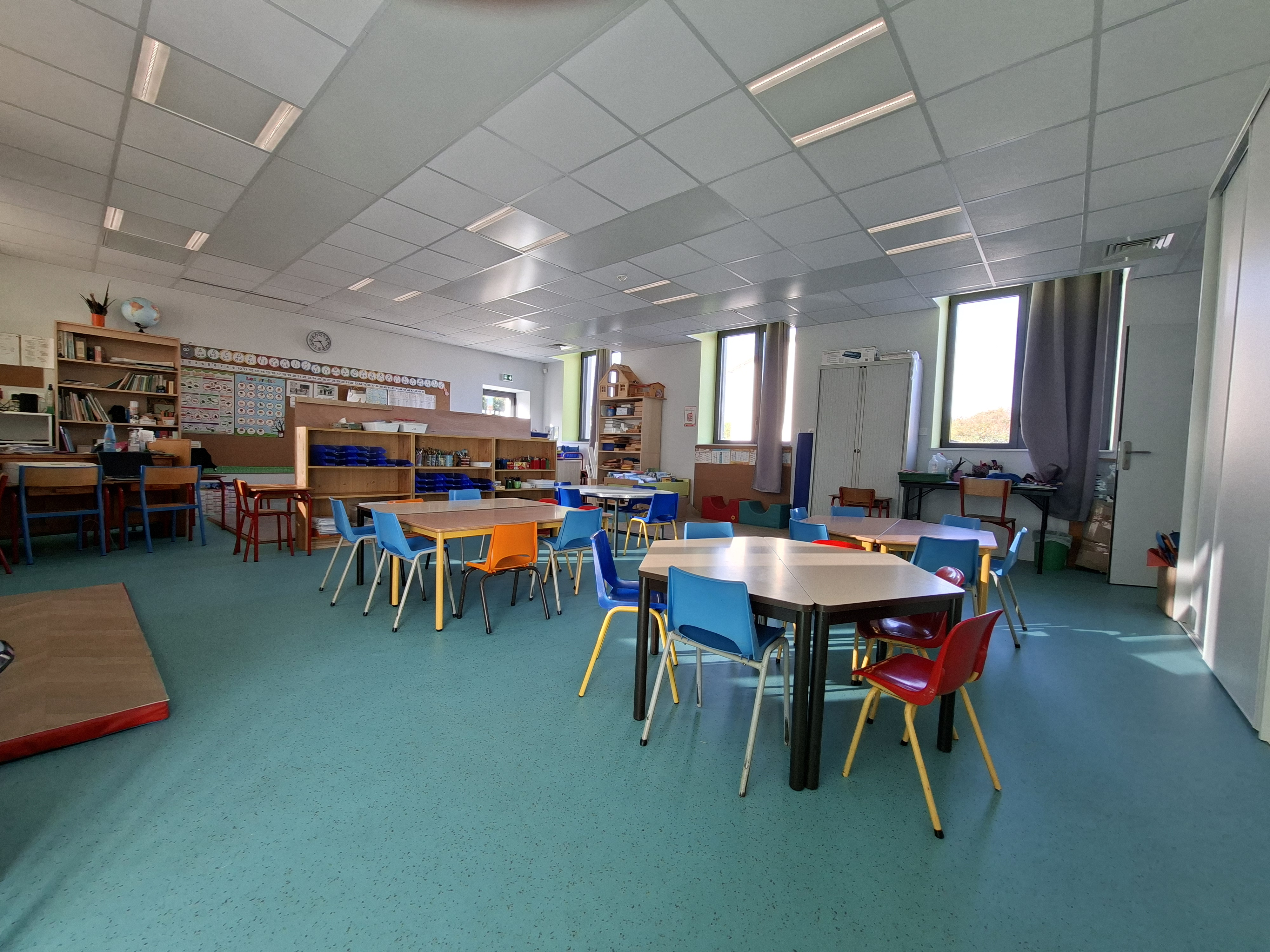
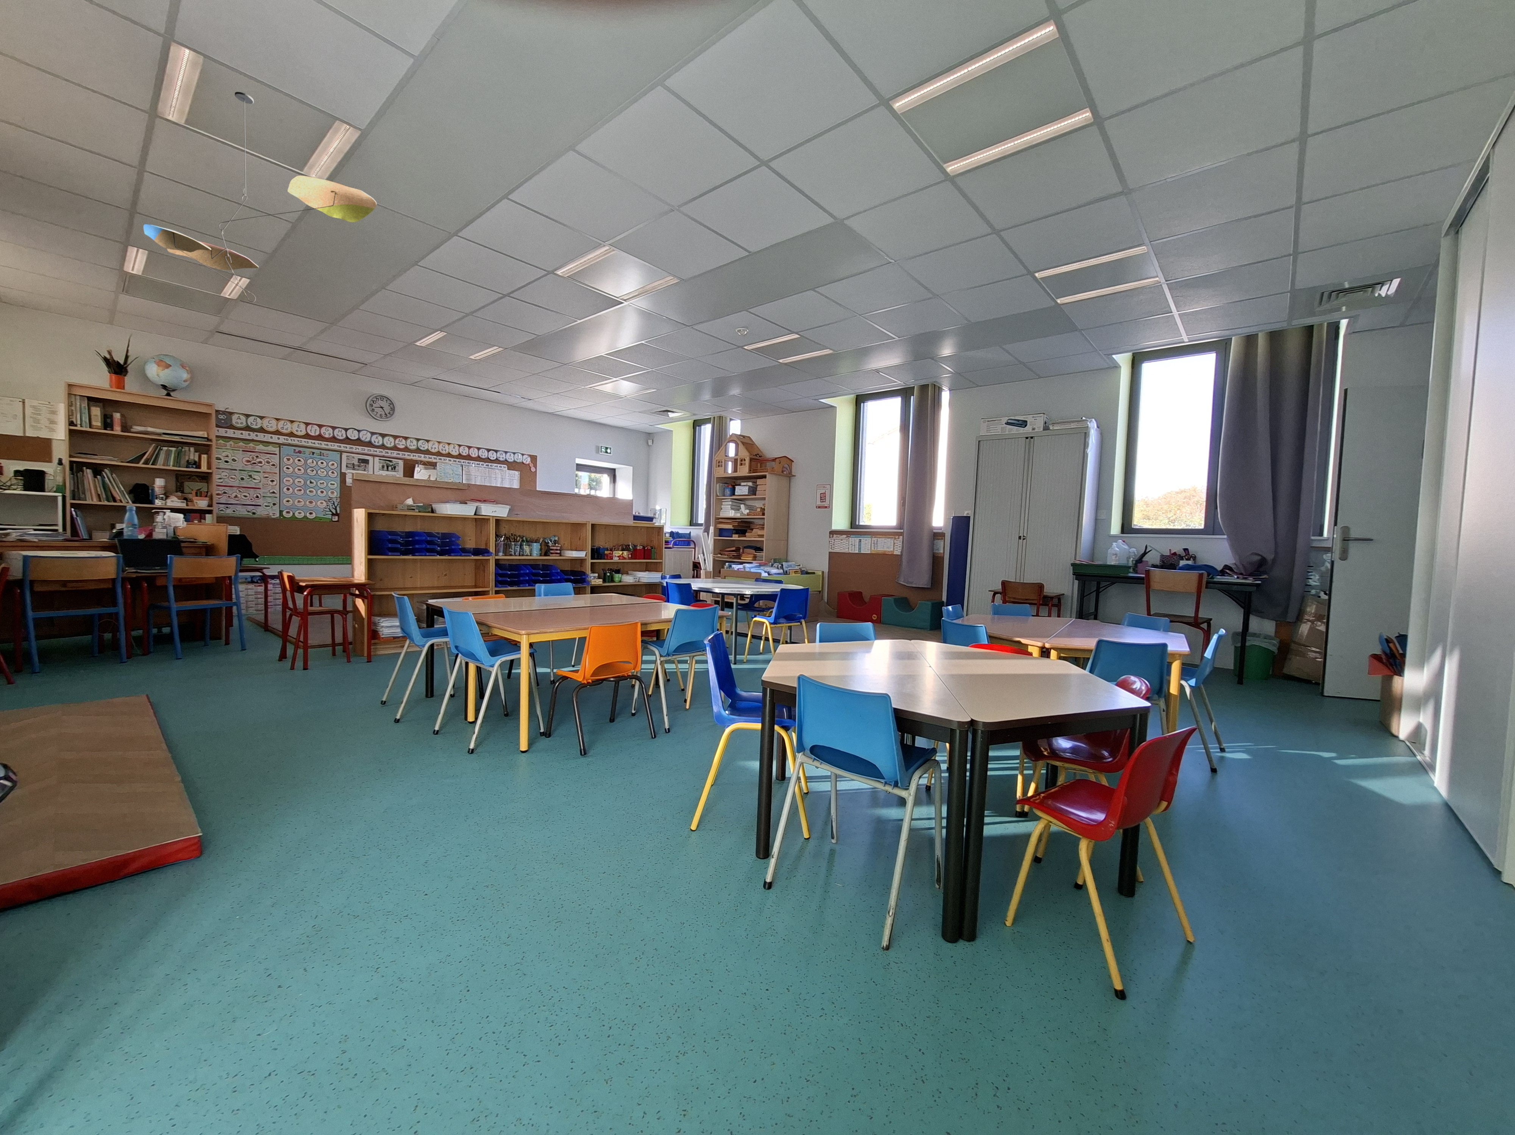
+ ceiling mobile (268, 215)
